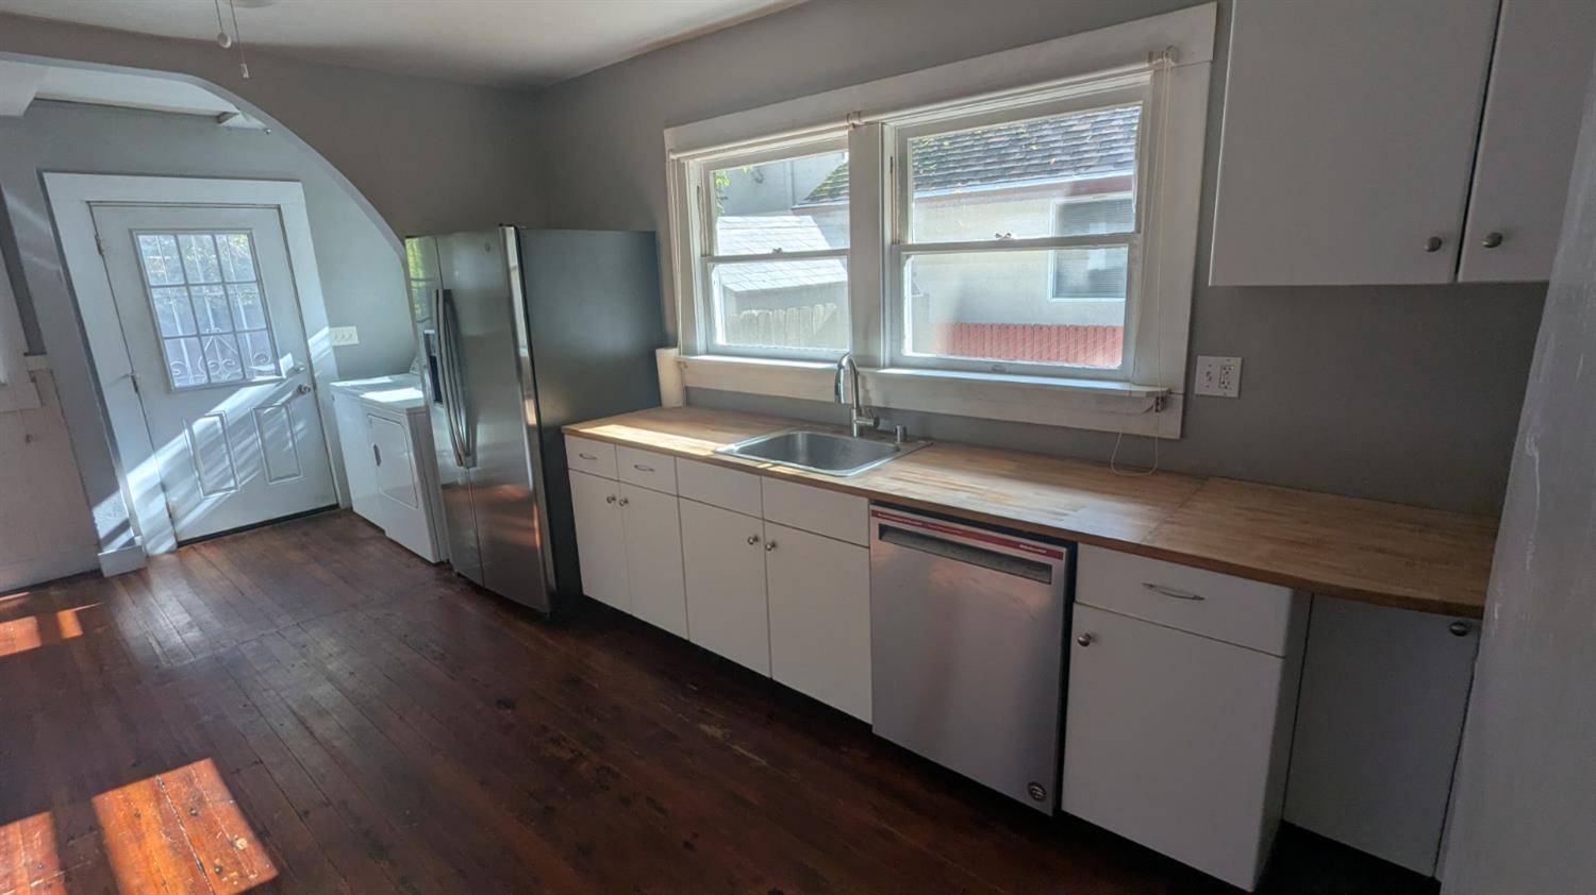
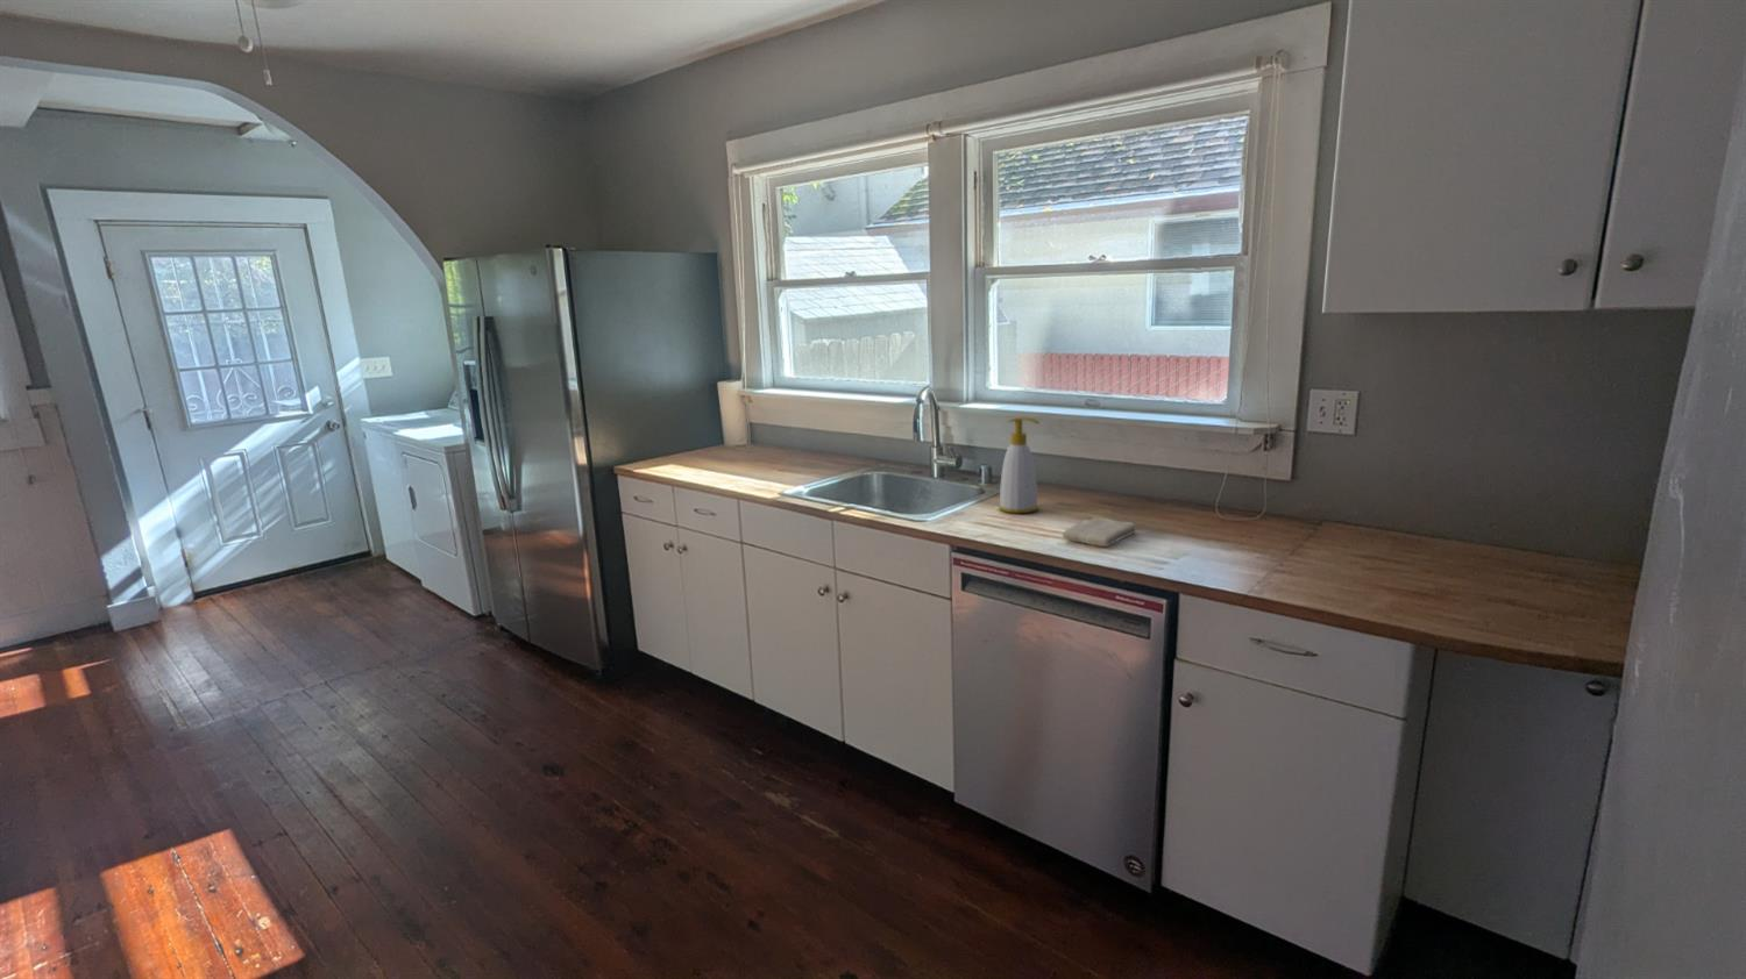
+ washcloth (1100, 530)
+ soap bottle (1018, 463)
